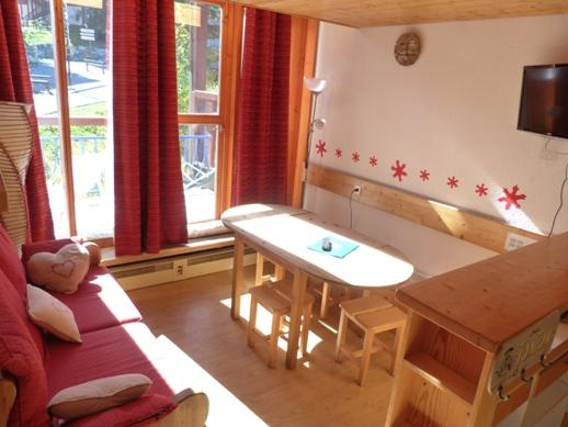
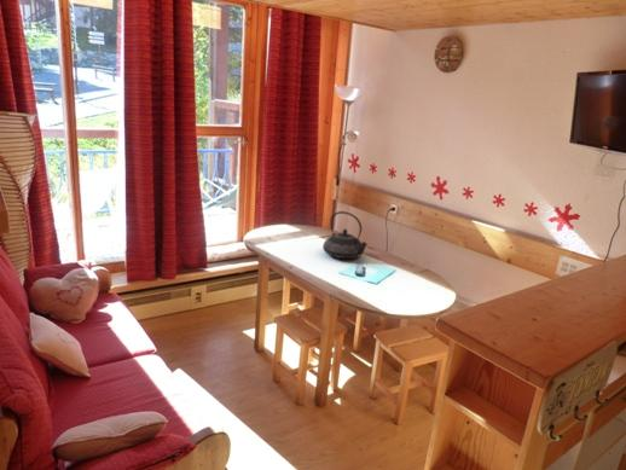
+ teapot (347, 234)
